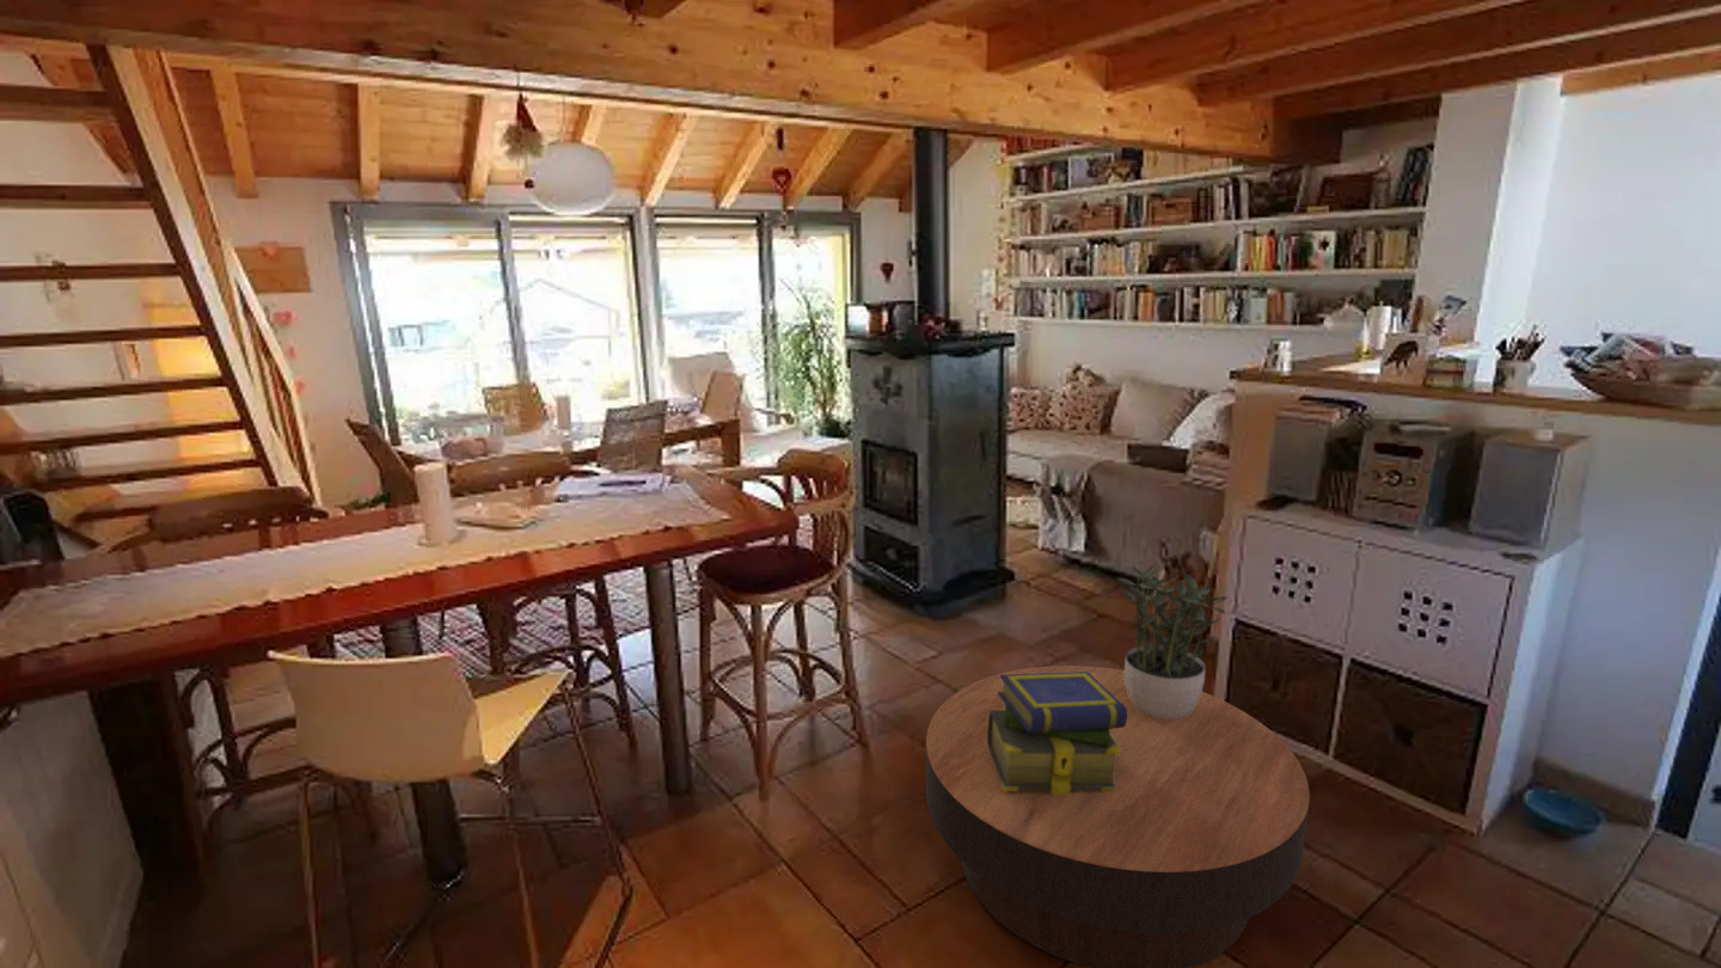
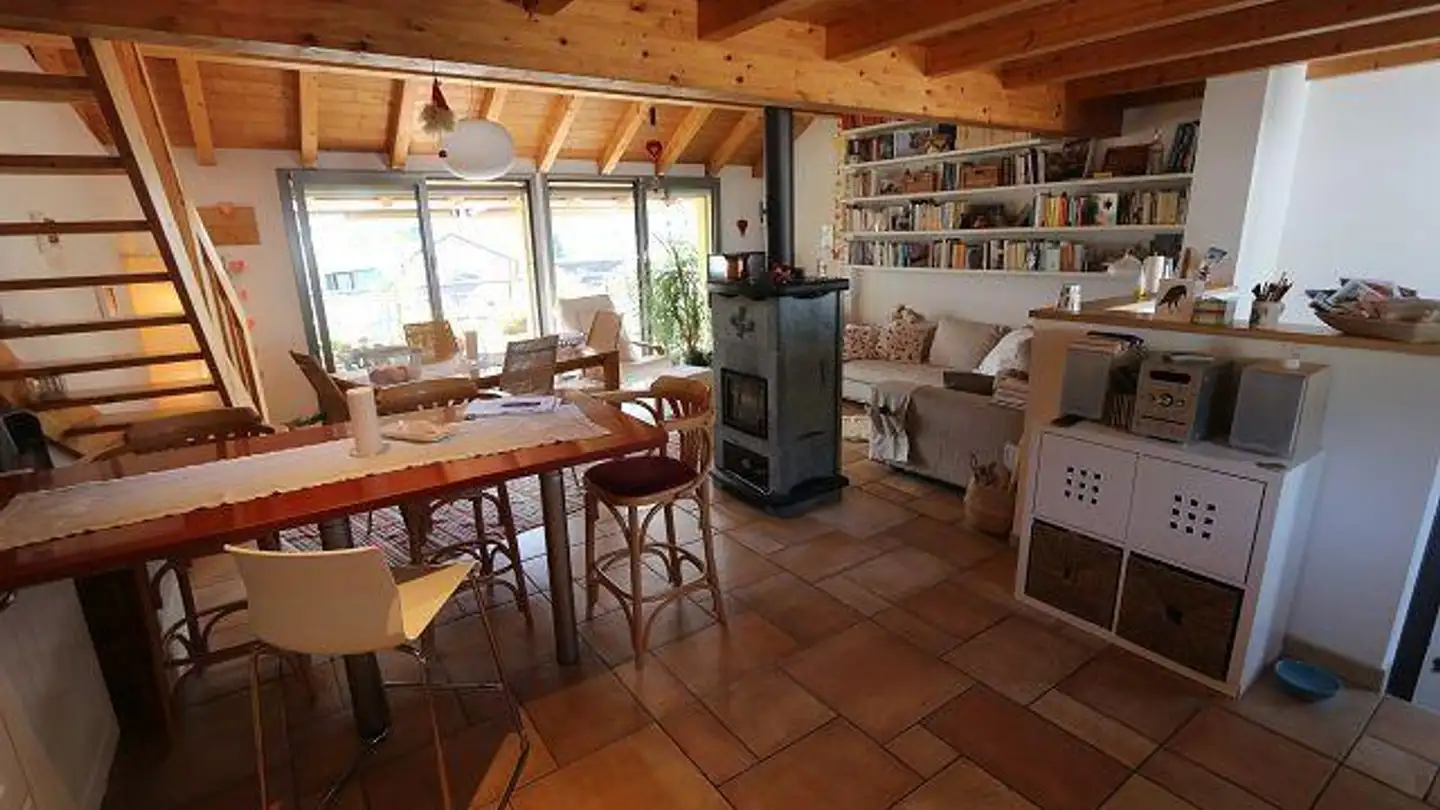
- stack of books (1054, 725)
- potted plant (1168, 635)
- coffee table (1102, 804)
